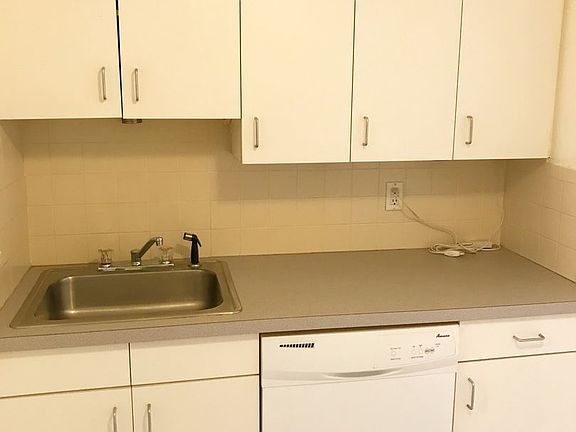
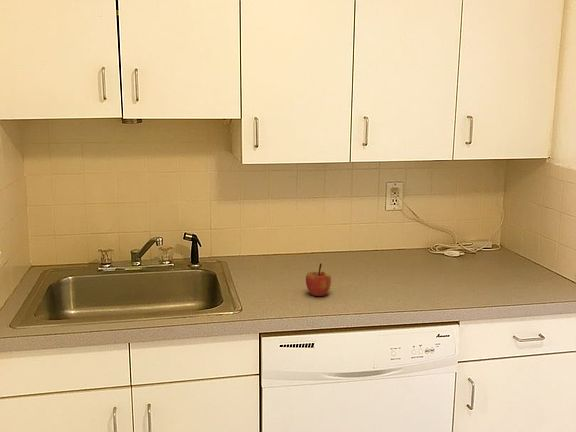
+ apple (318, 279)
